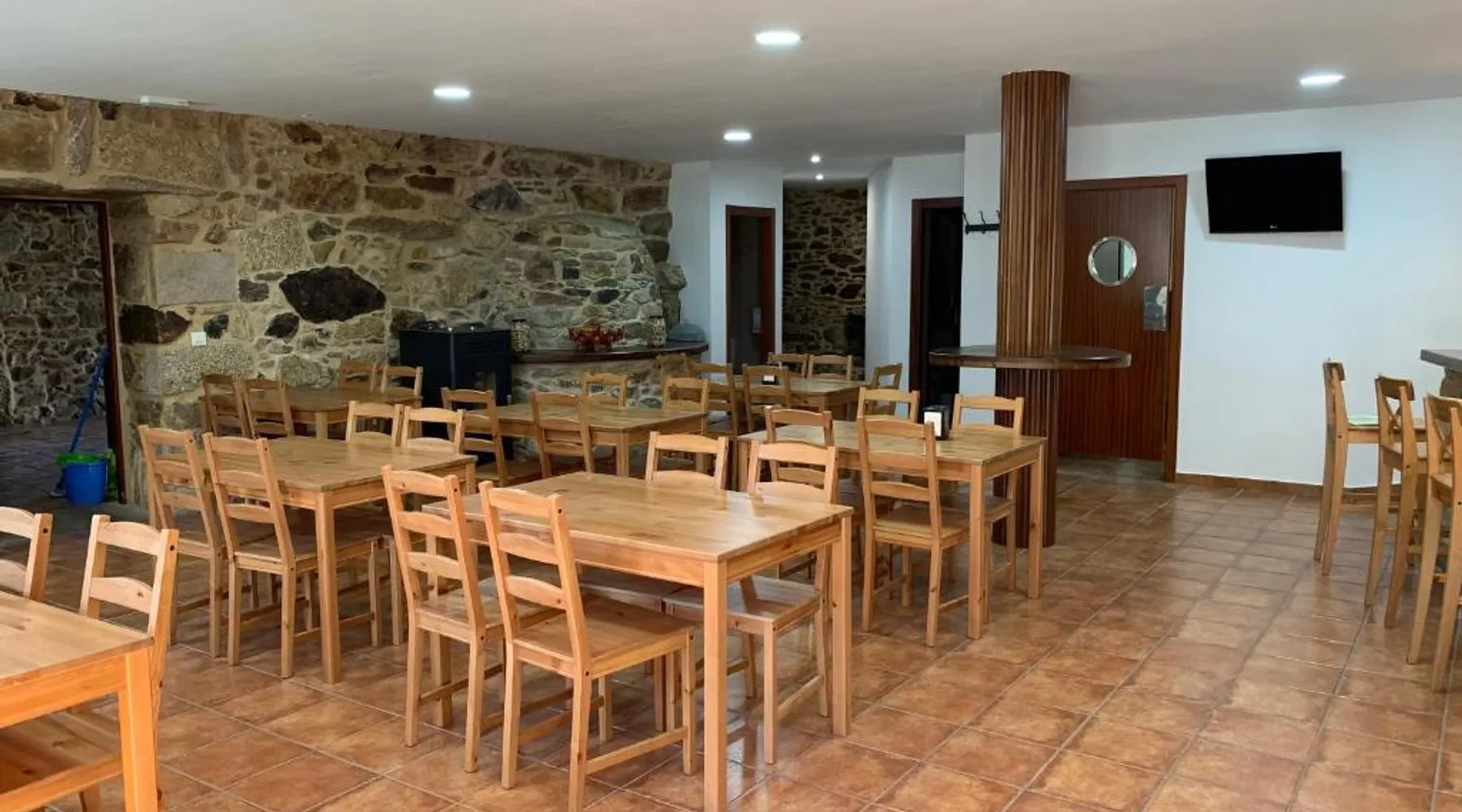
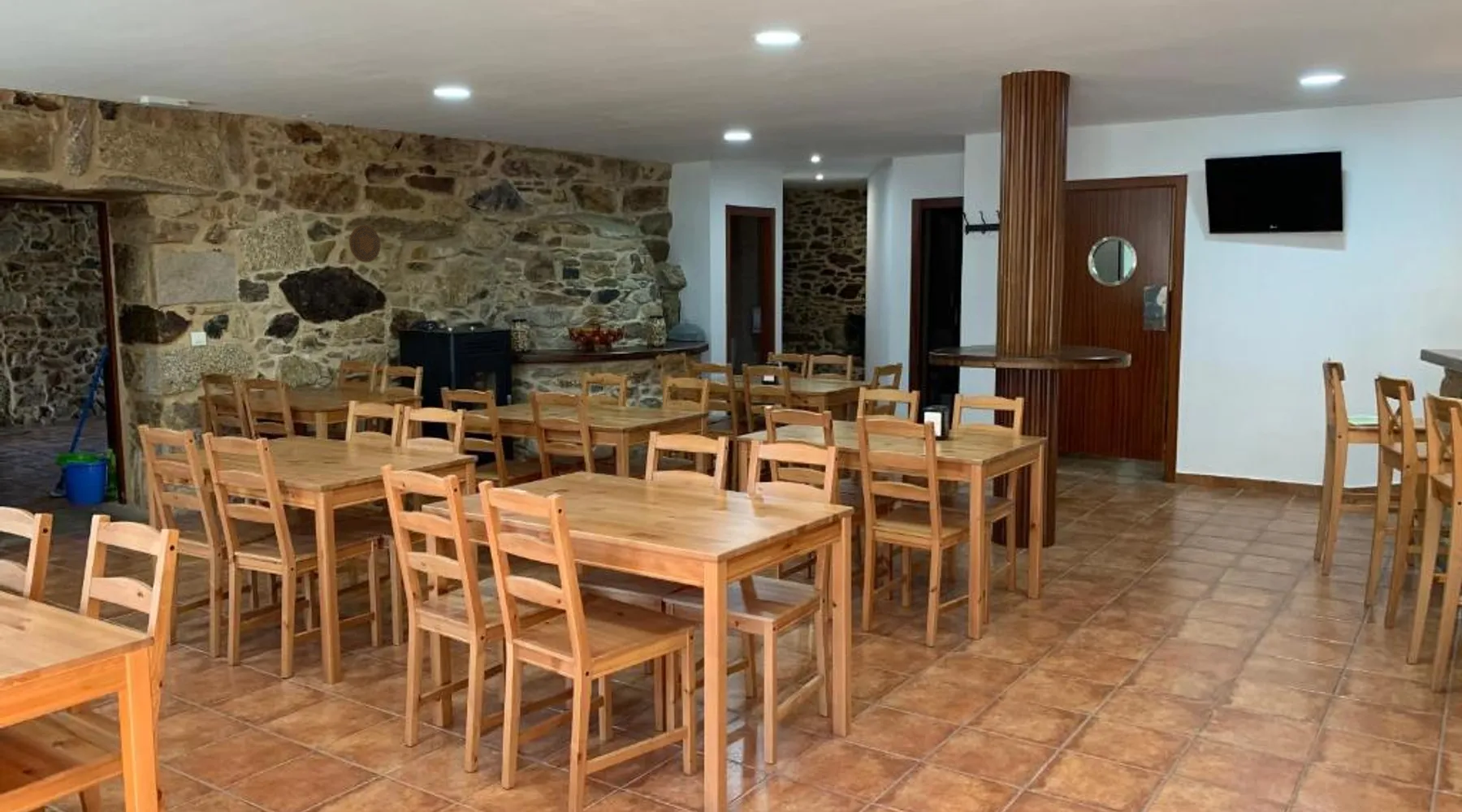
+ decorative plate (366, 244)
